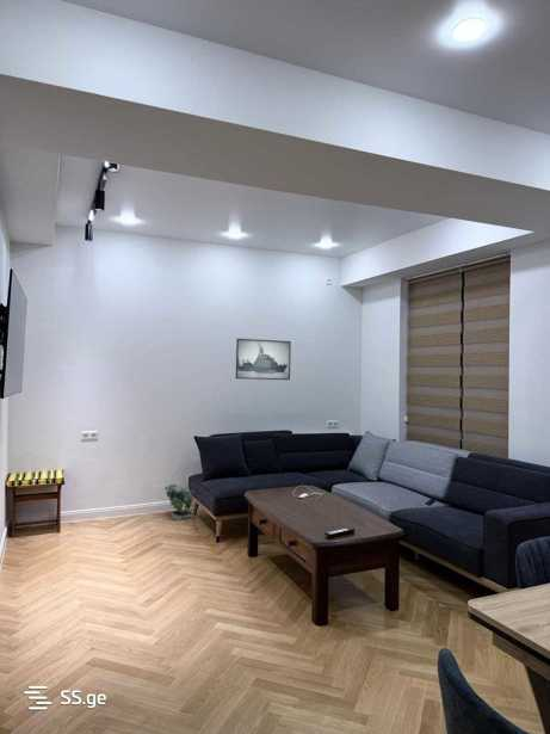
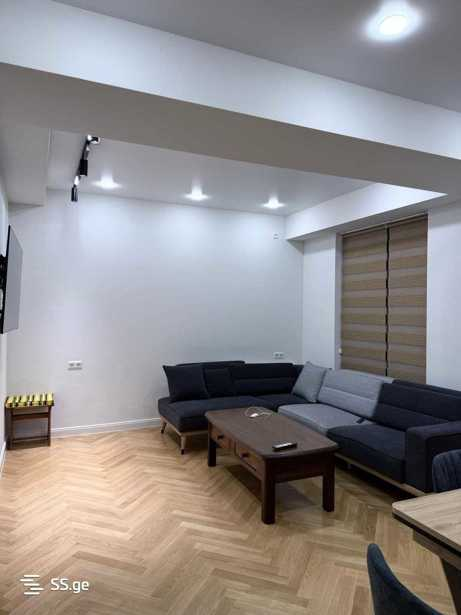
- potted plant (179, 499)
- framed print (264, 359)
